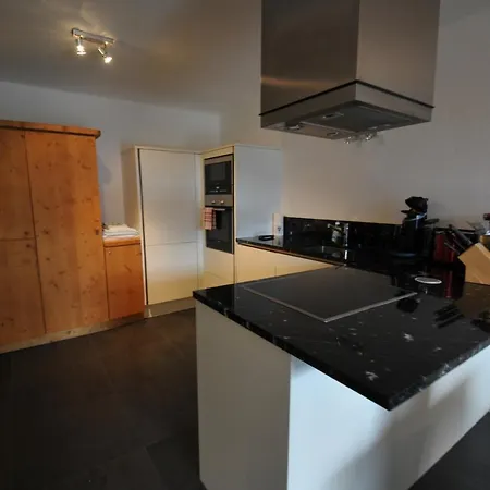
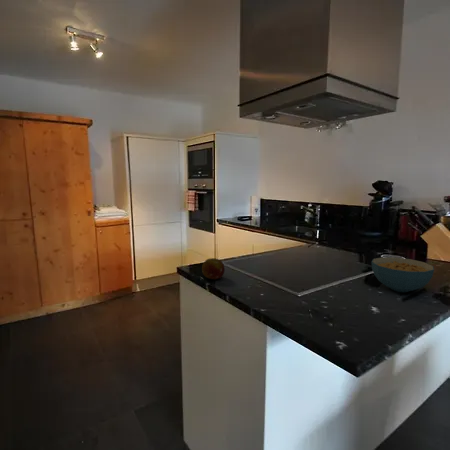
+ fruit (213, 268)
+ cereal bowl (400, 276)
